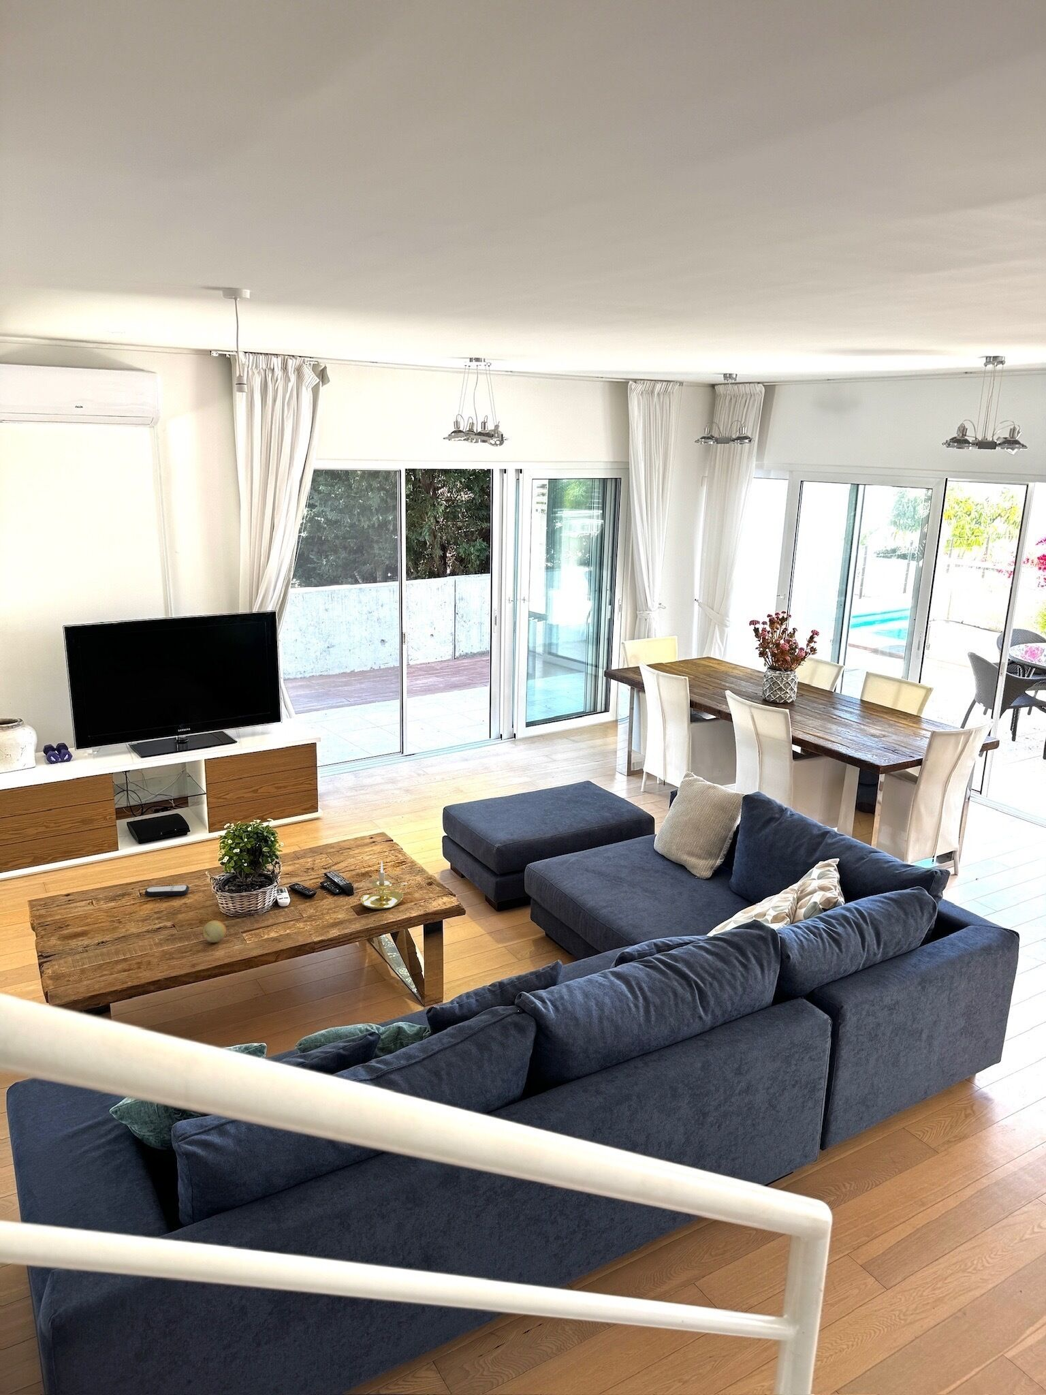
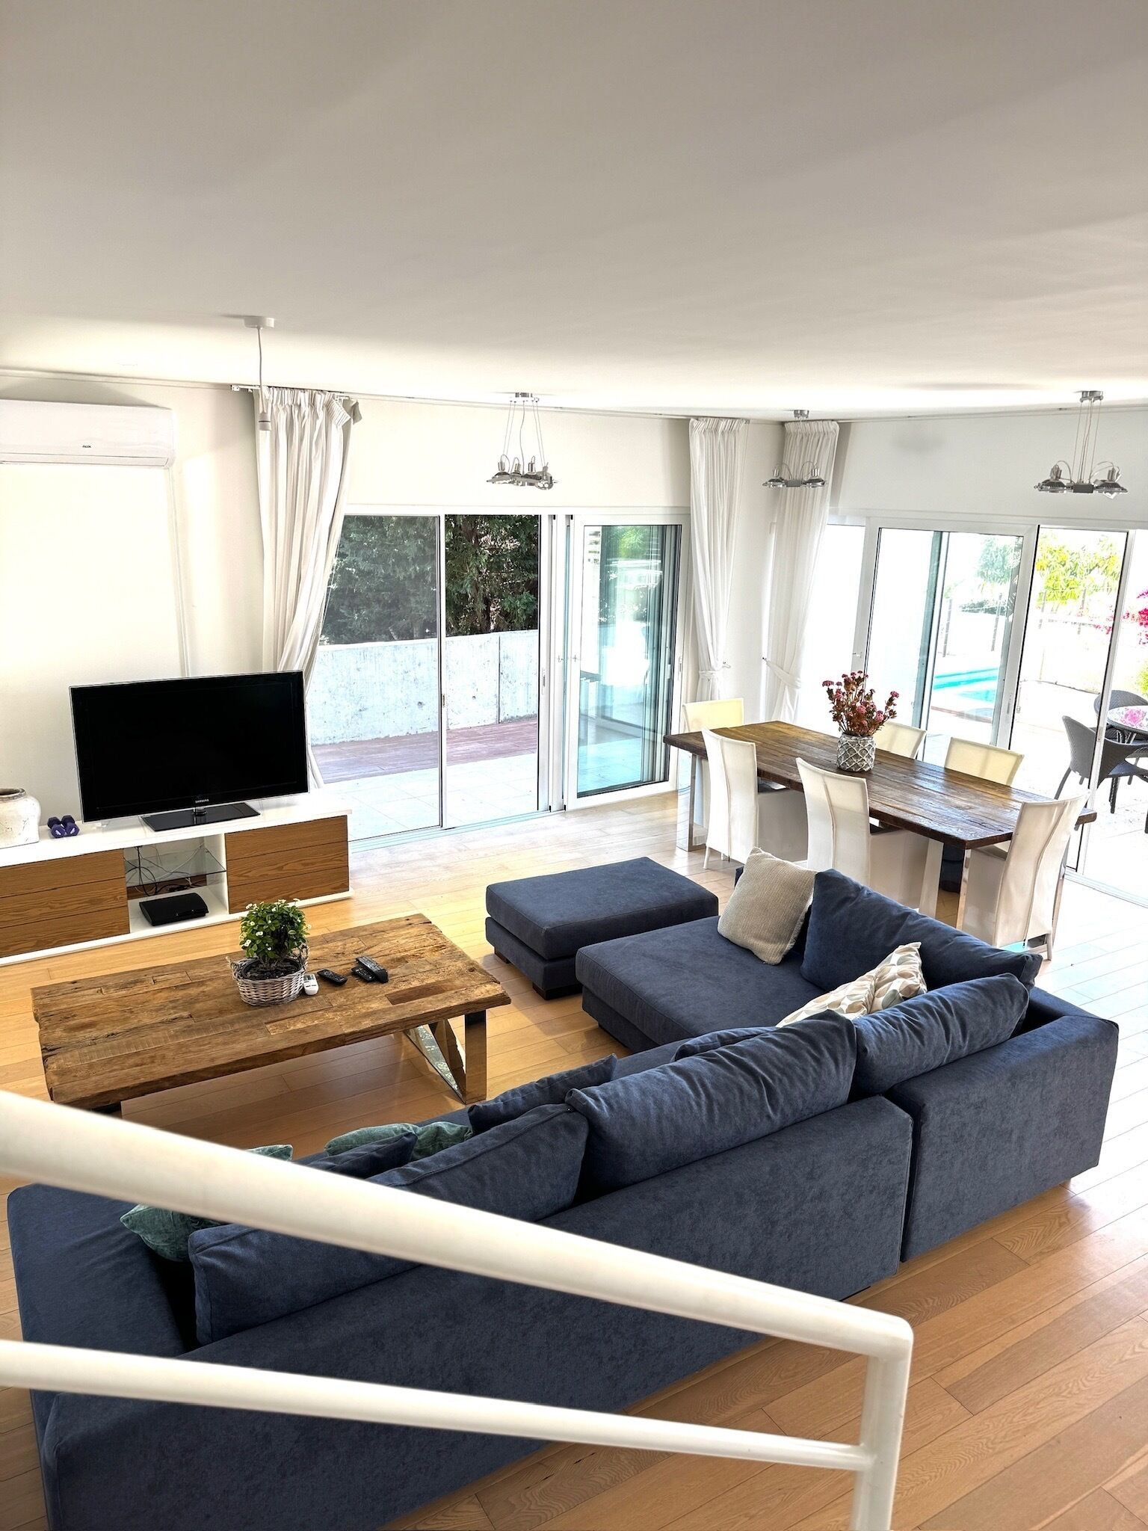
- fruit (214, 931)
- candle holder (385, 881)
- remote control (167, 890)
